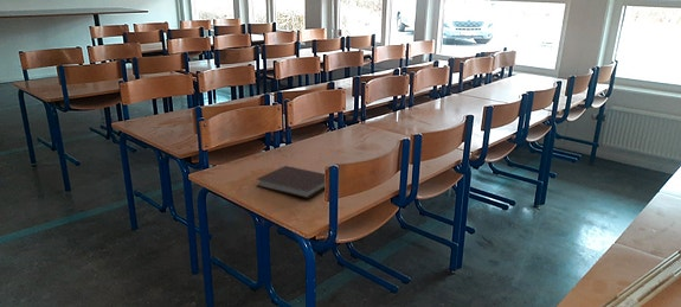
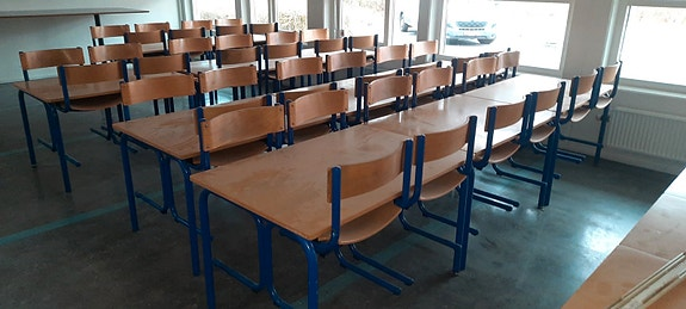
- notebook (296, 180)
